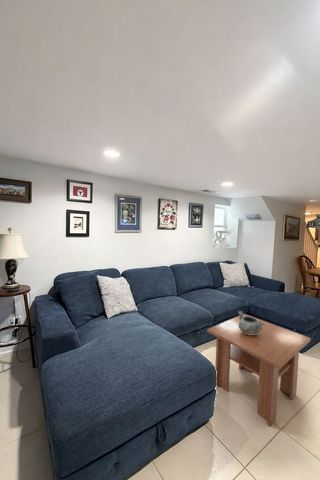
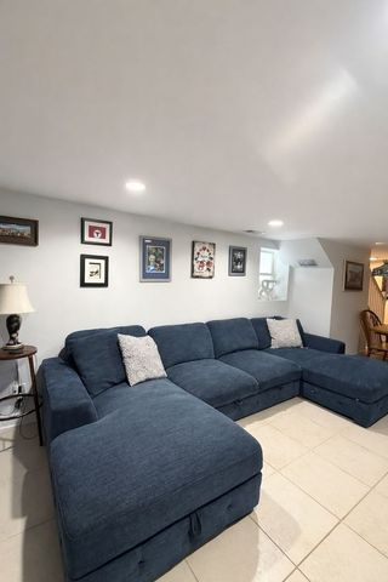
- coffee table (255, 361)
- decorative bowl (249, 324)
